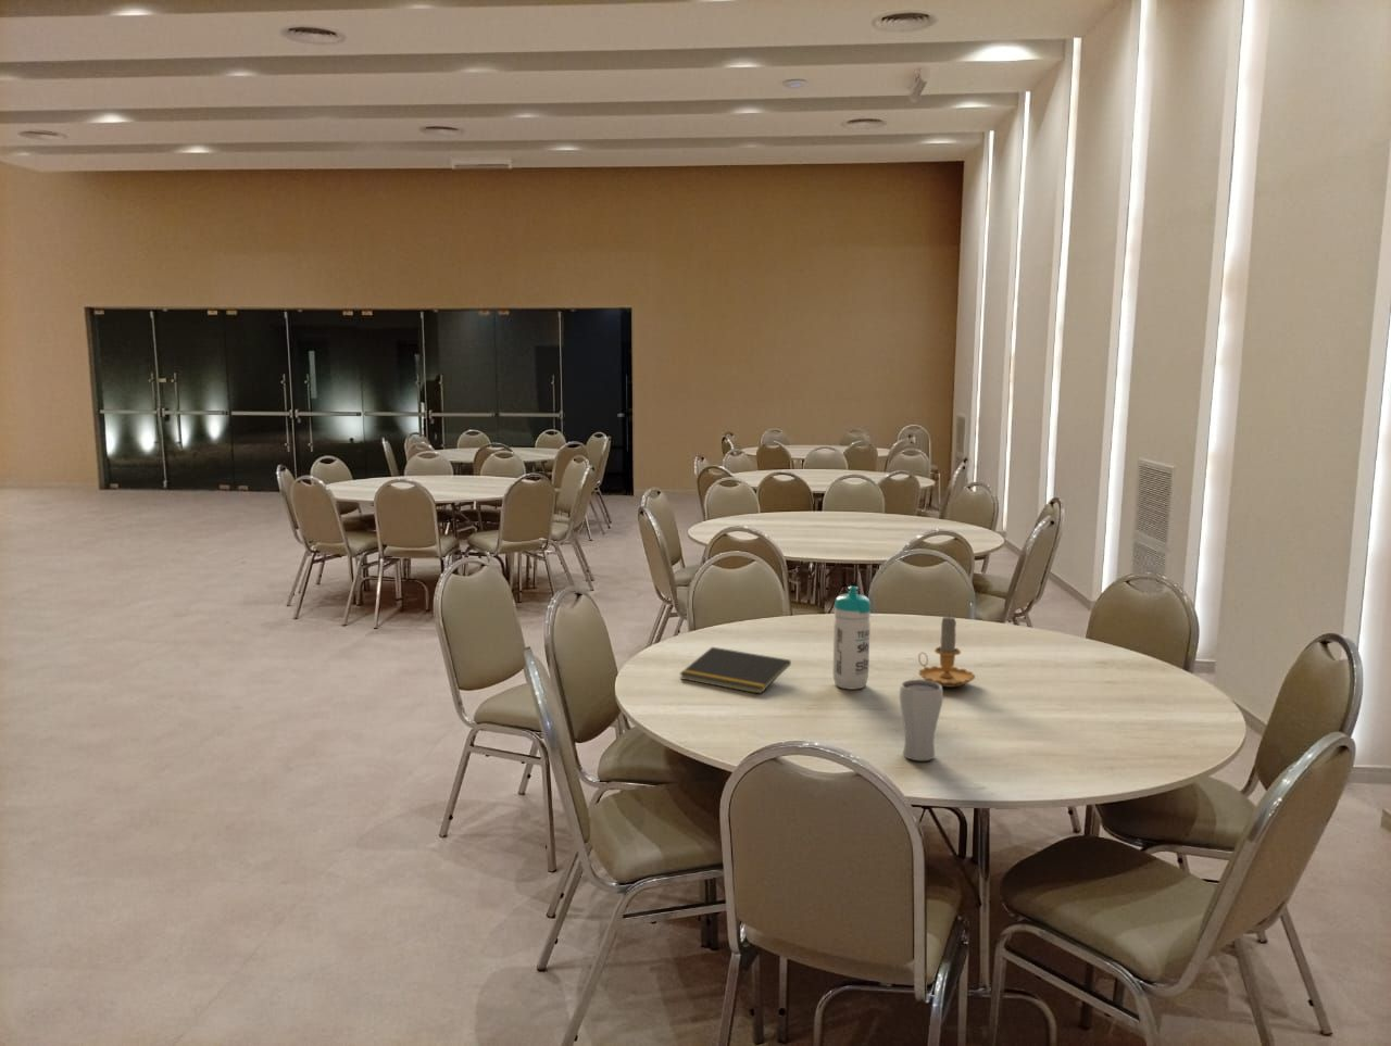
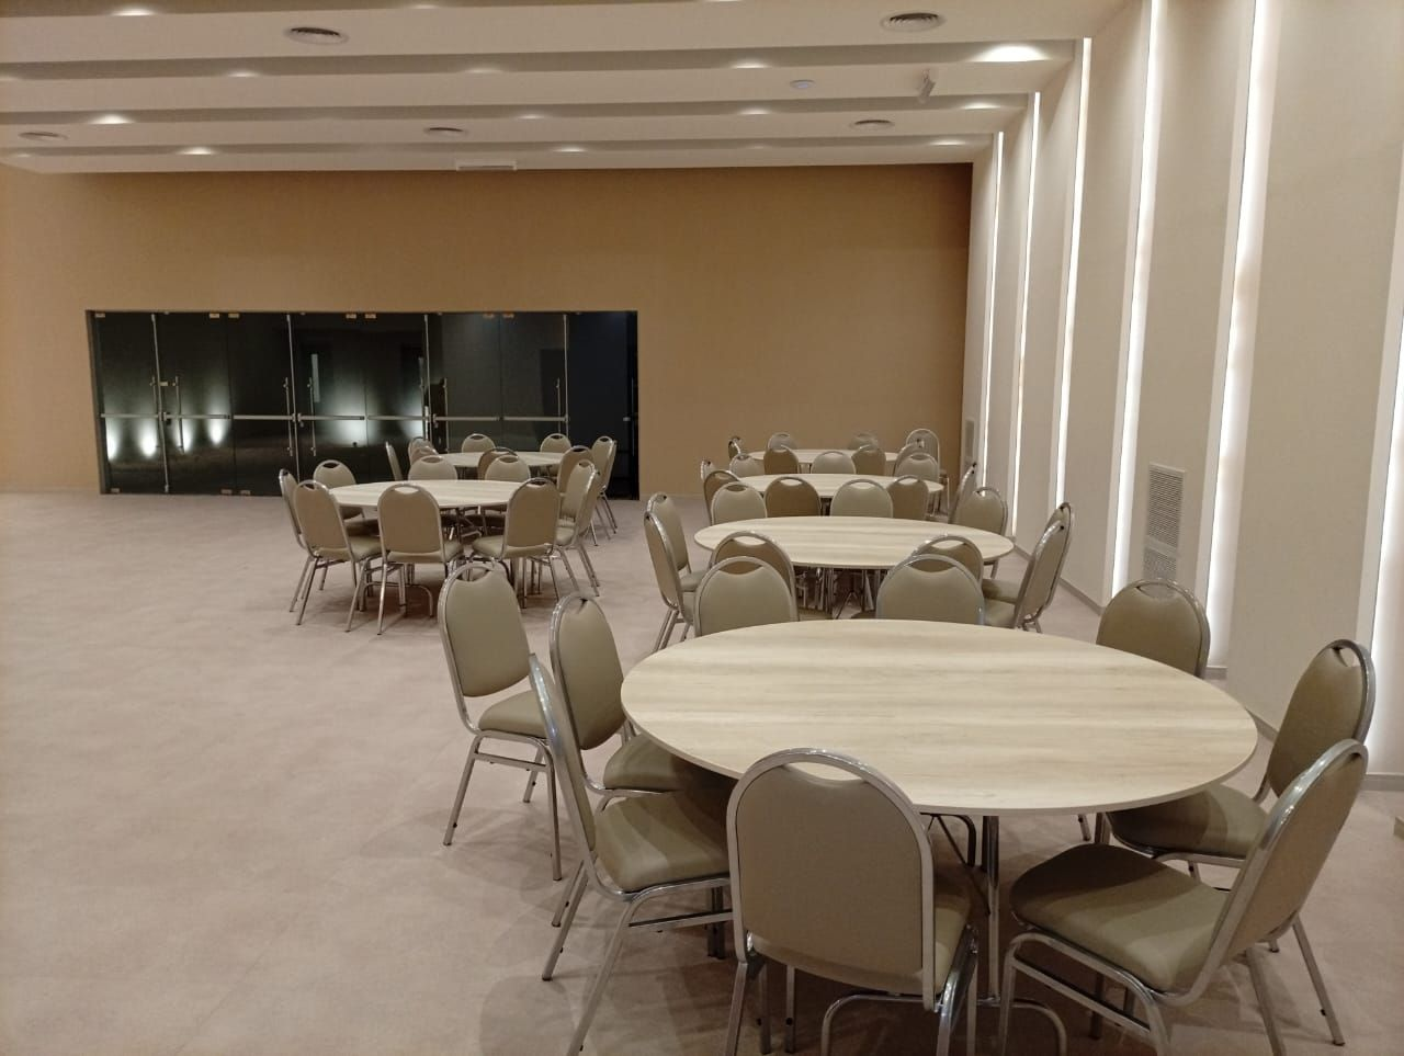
- drinking glass (920, 720)
- candle (943, 646)
- water bottle (850, 635)
- notepad (735, 669)
